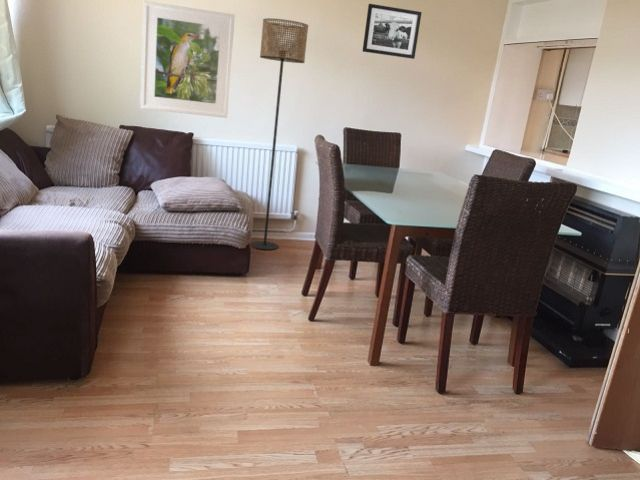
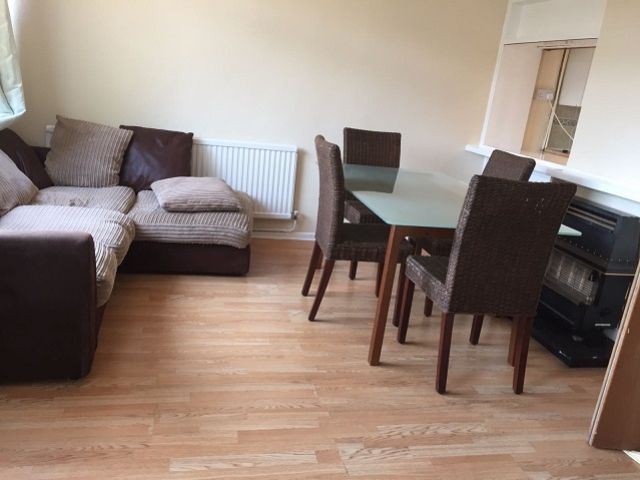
- picture frame (391, 31)
- floor lamp (274, 140)
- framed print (187, 61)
